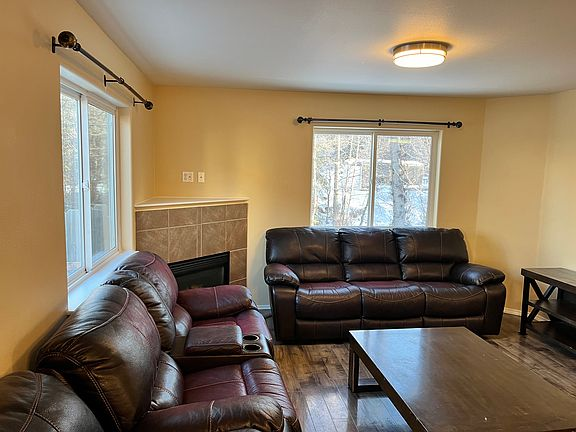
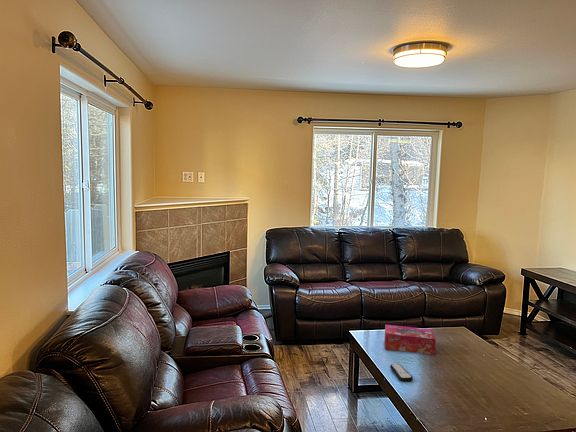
+ tissue box (409, 339)
+ remote control (400, 372)
